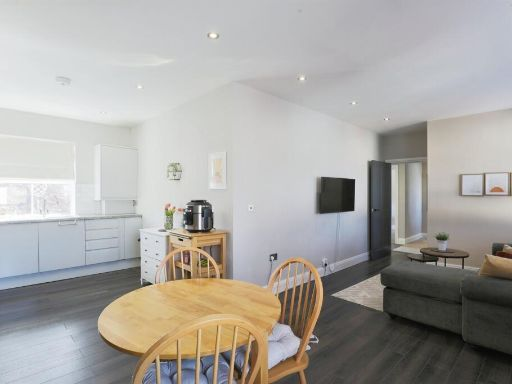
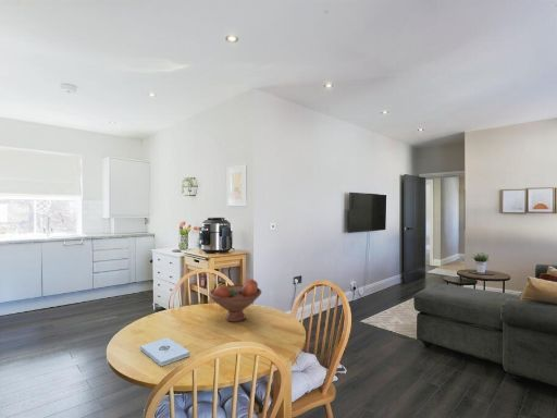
+ fruit bowl (235, 299)
+ notepad (164, 351)
